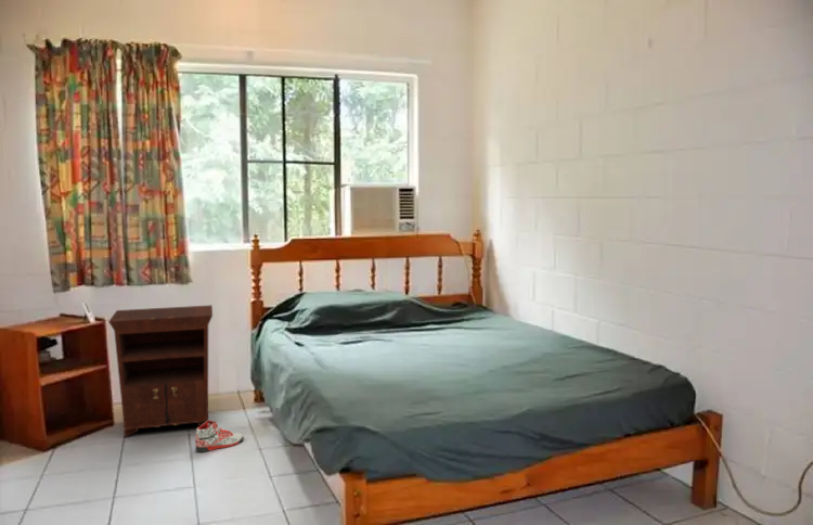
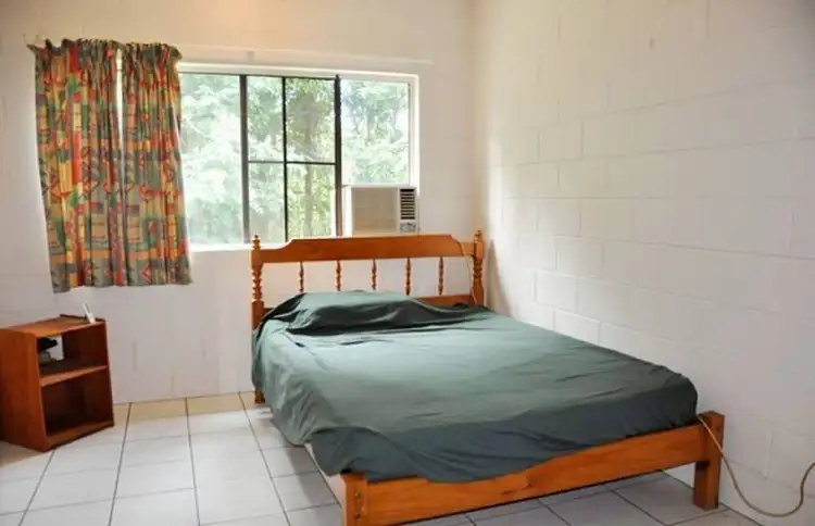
- nightstand (166, 369)
- sneaker (220, 433)
